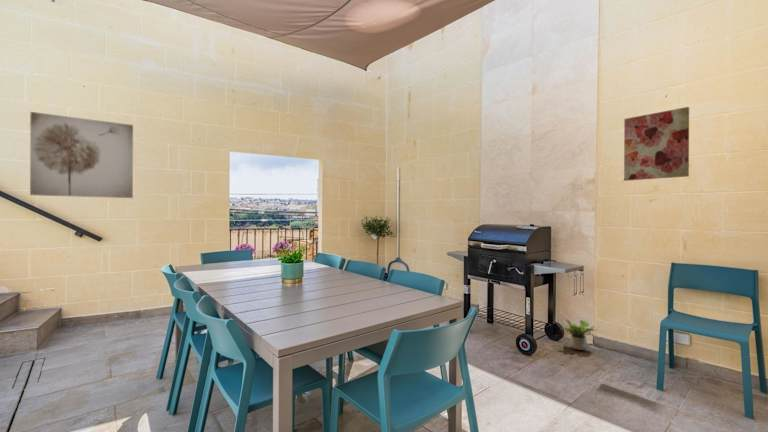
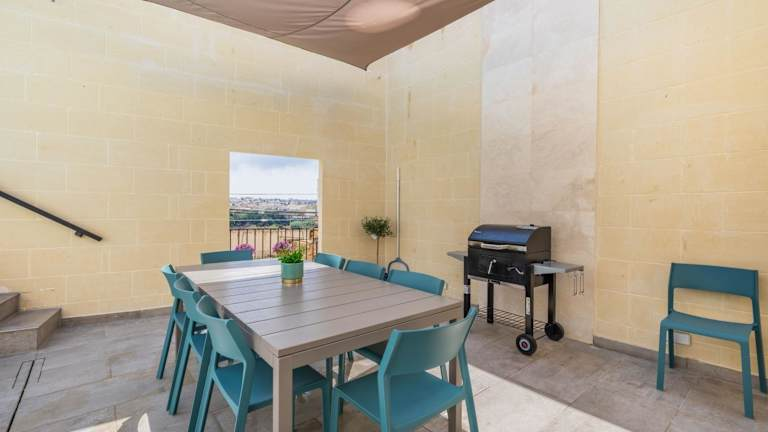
- wall art (85, 157)
- wall art (654, 146)
- potted plant (578, 334)
